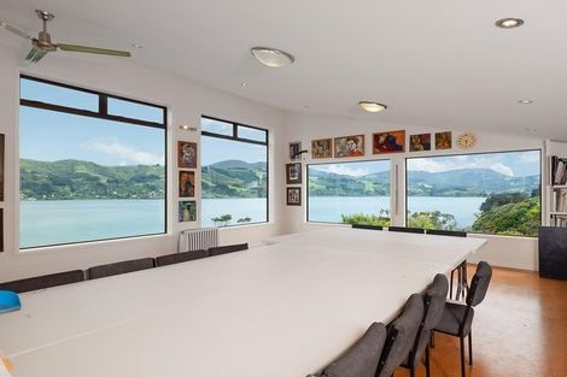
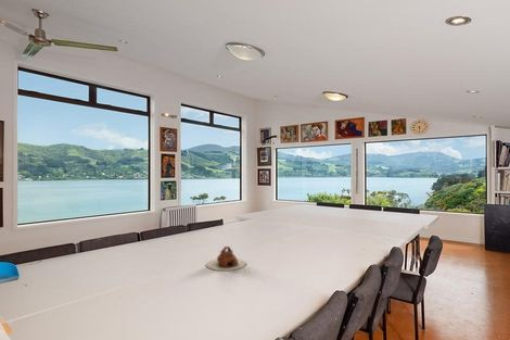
+ teapot (226, 254)
